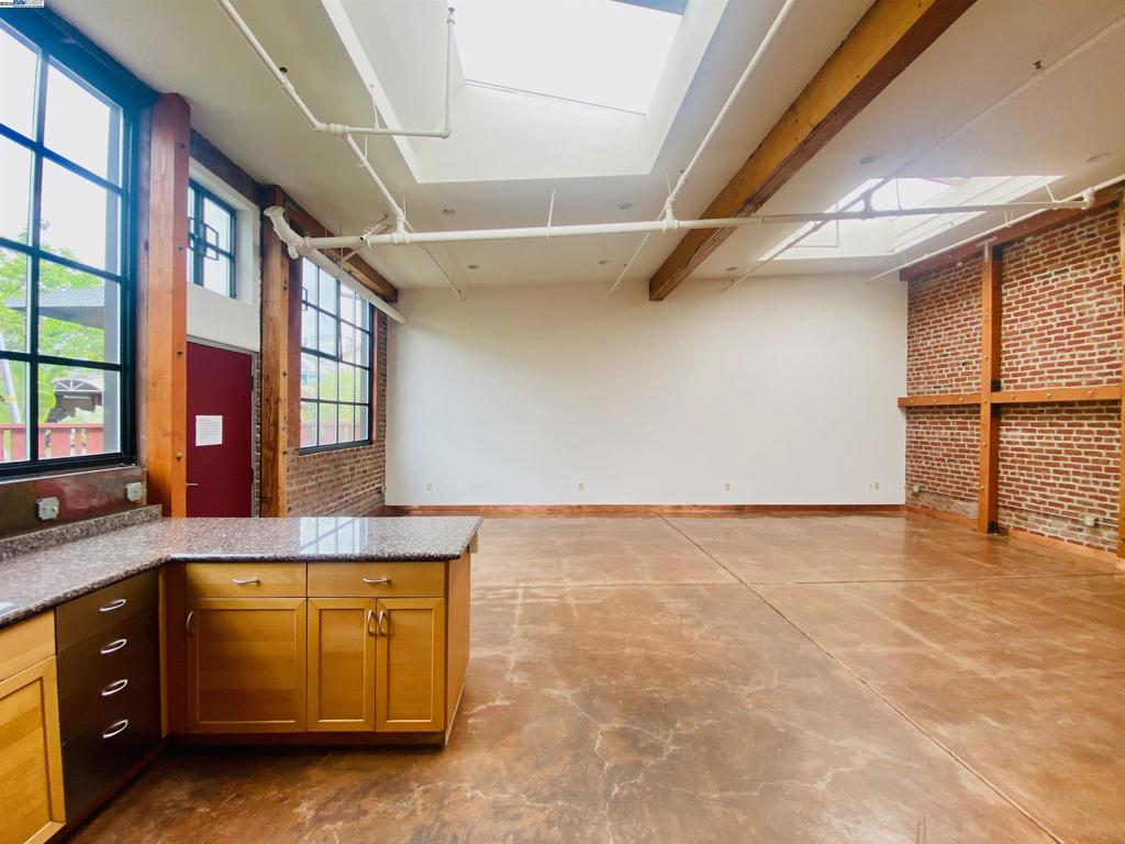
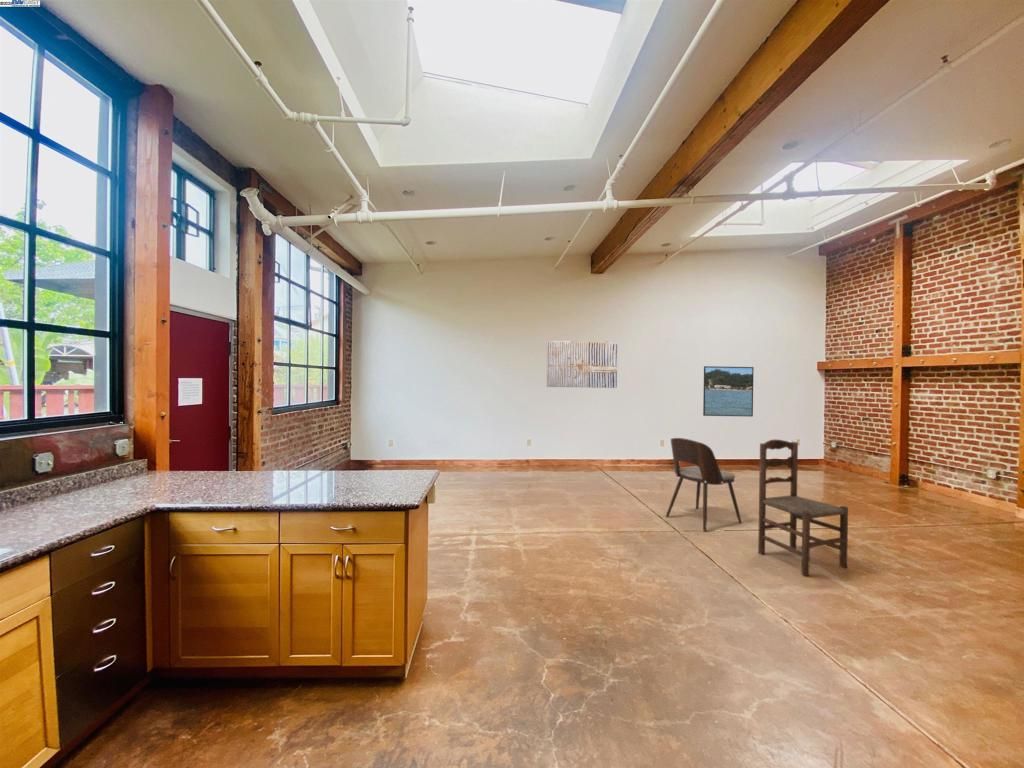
+ dining chair (701, 478)
+ dining chair (799, 501)
+ wall art (581, 364)
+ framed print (728, 391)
